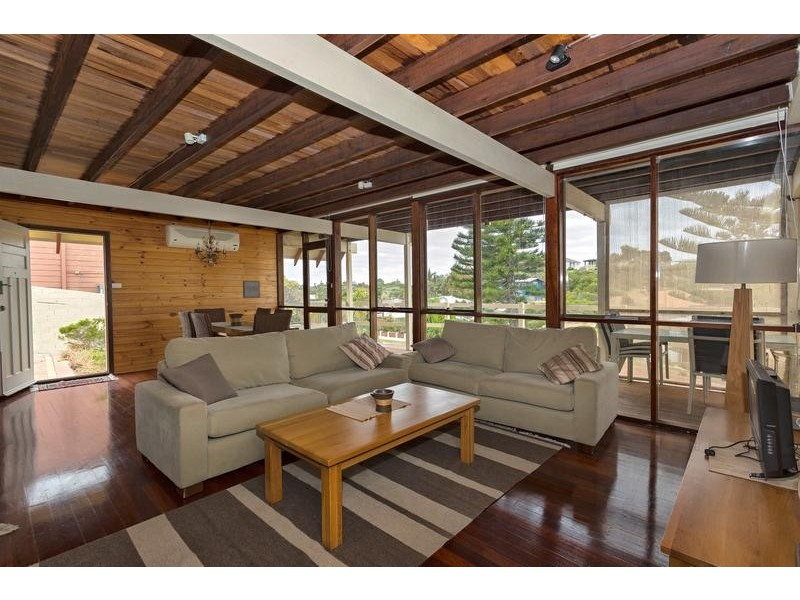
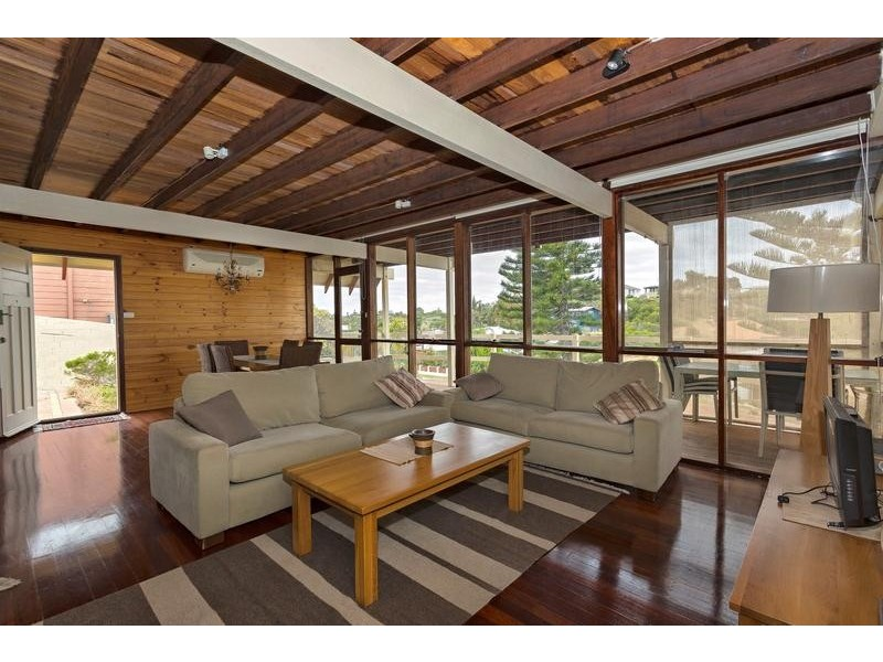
- wall art (251, 289)
